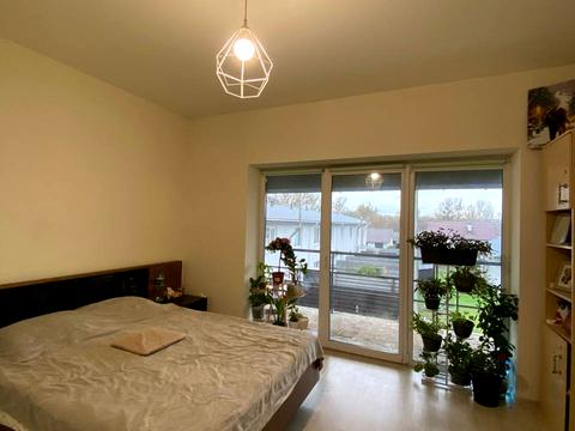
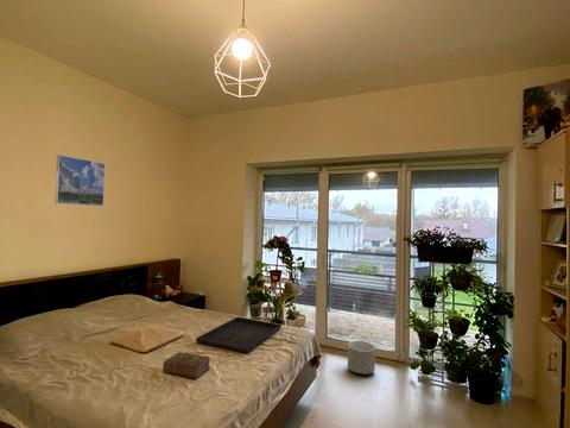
+ serving tray (241, 333)
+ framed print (81, 182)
+ planter (361, 358)
+ book (186, 364)
